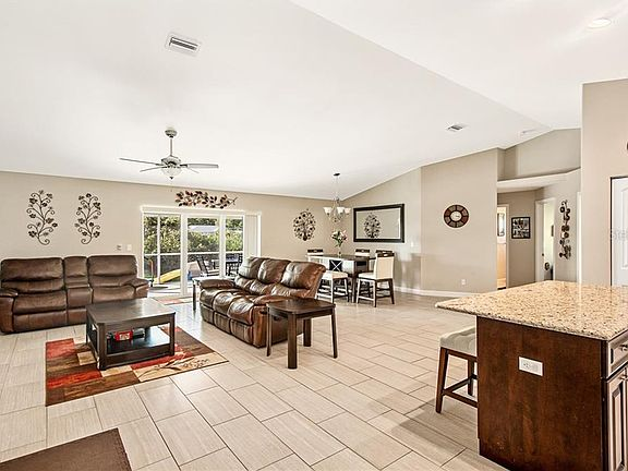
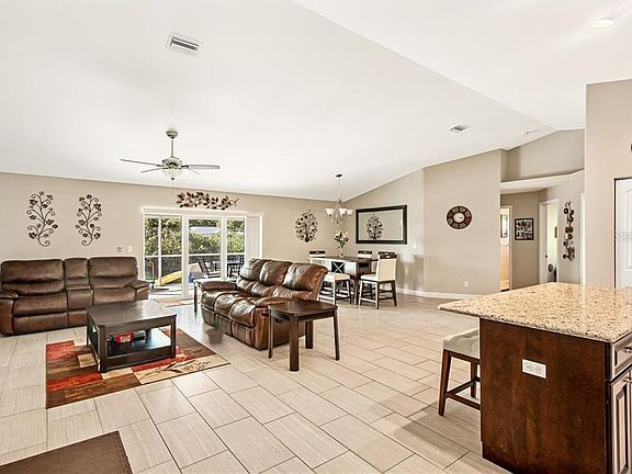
+ potted plant (216, 326)
